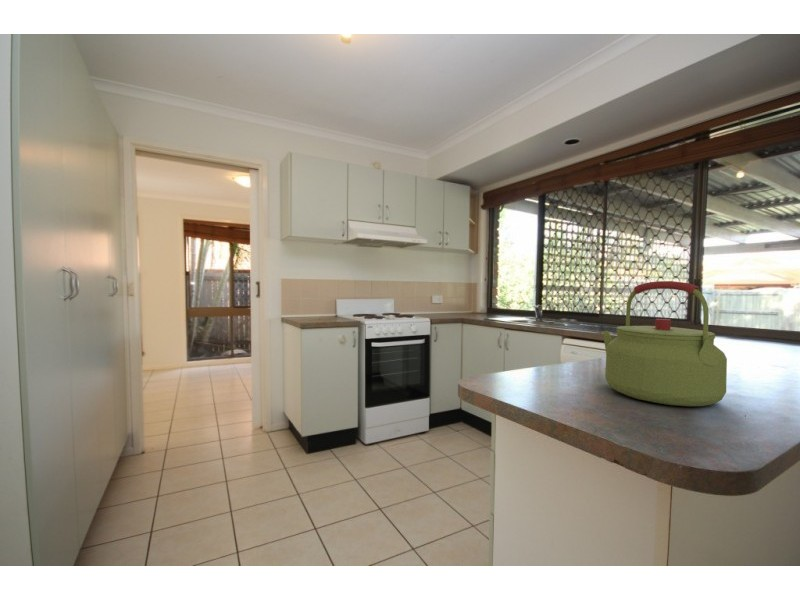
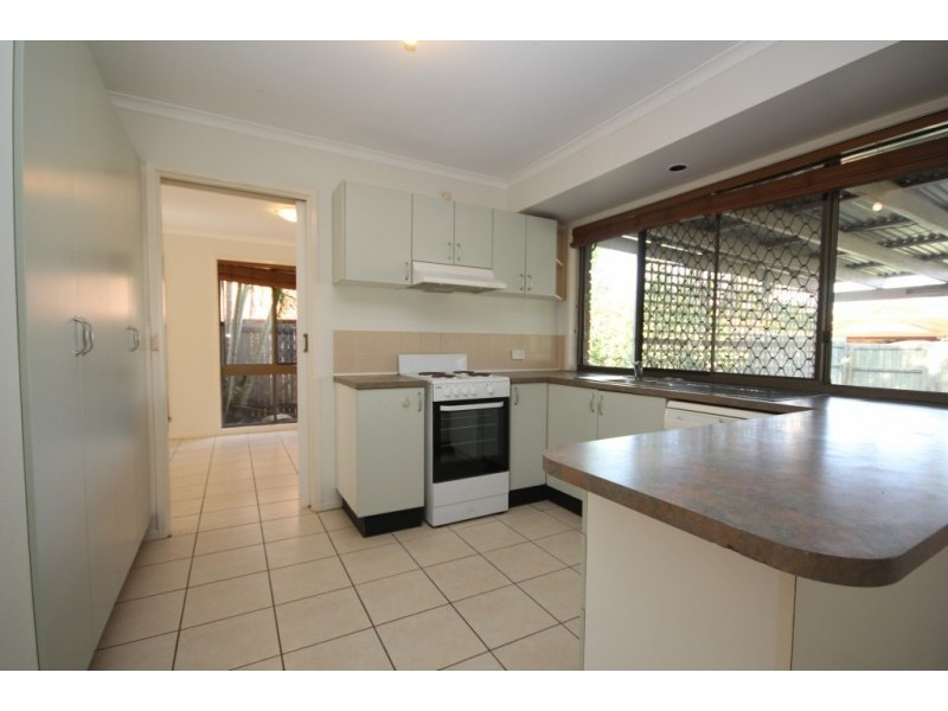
- kettle (649, 336)
